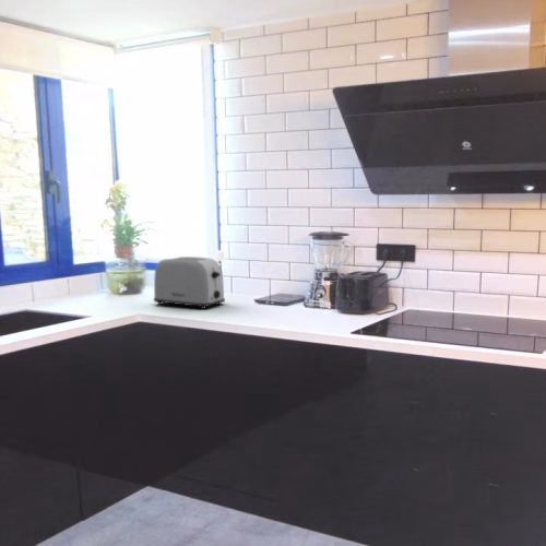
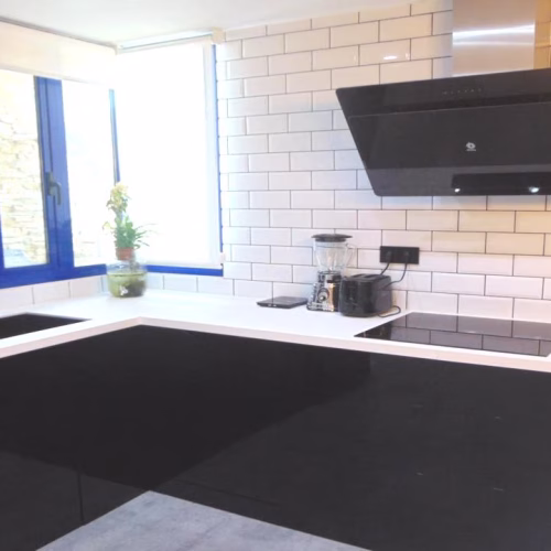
- toaster (189, 281)
